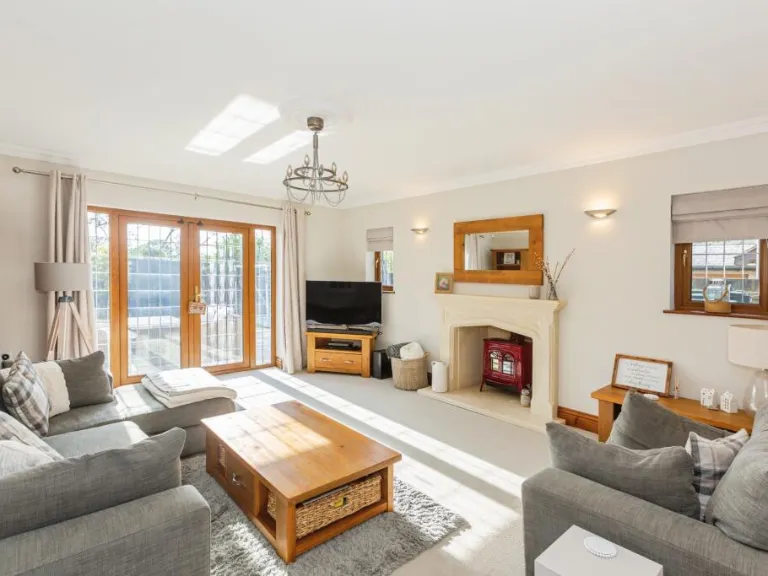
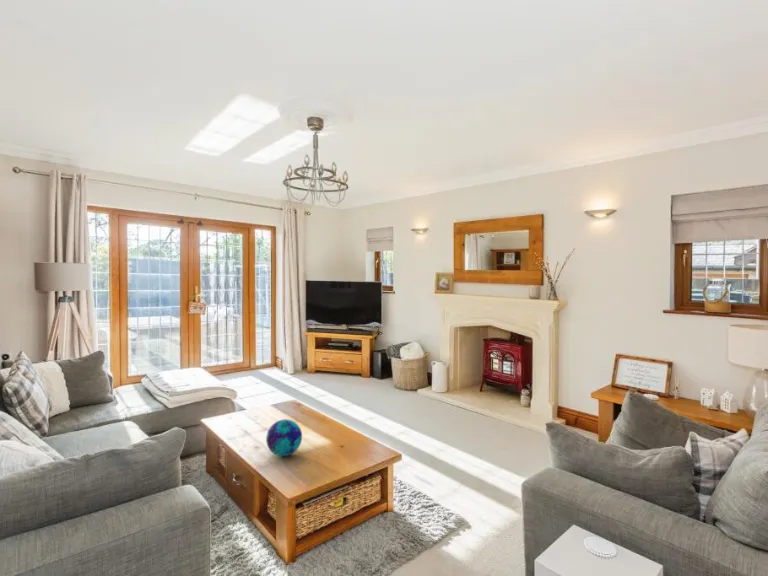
+ decorative ball (284, 437)
